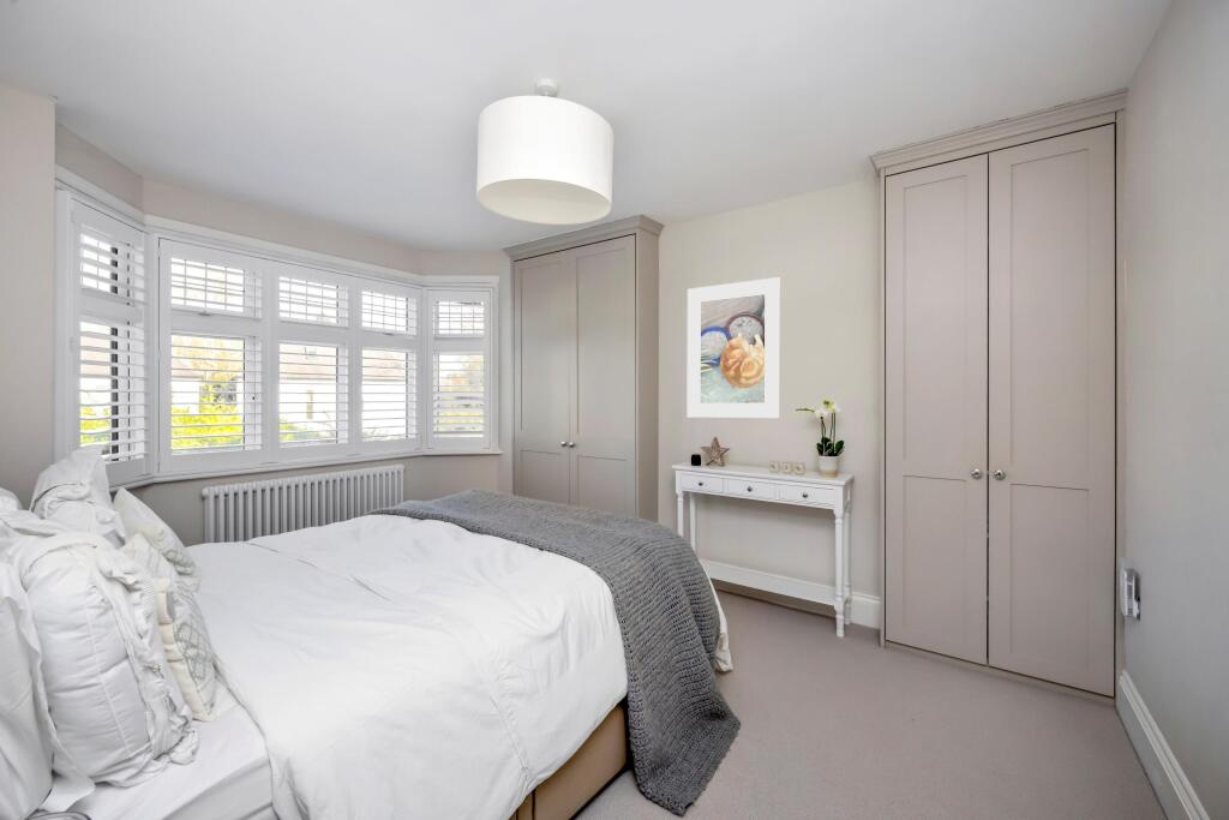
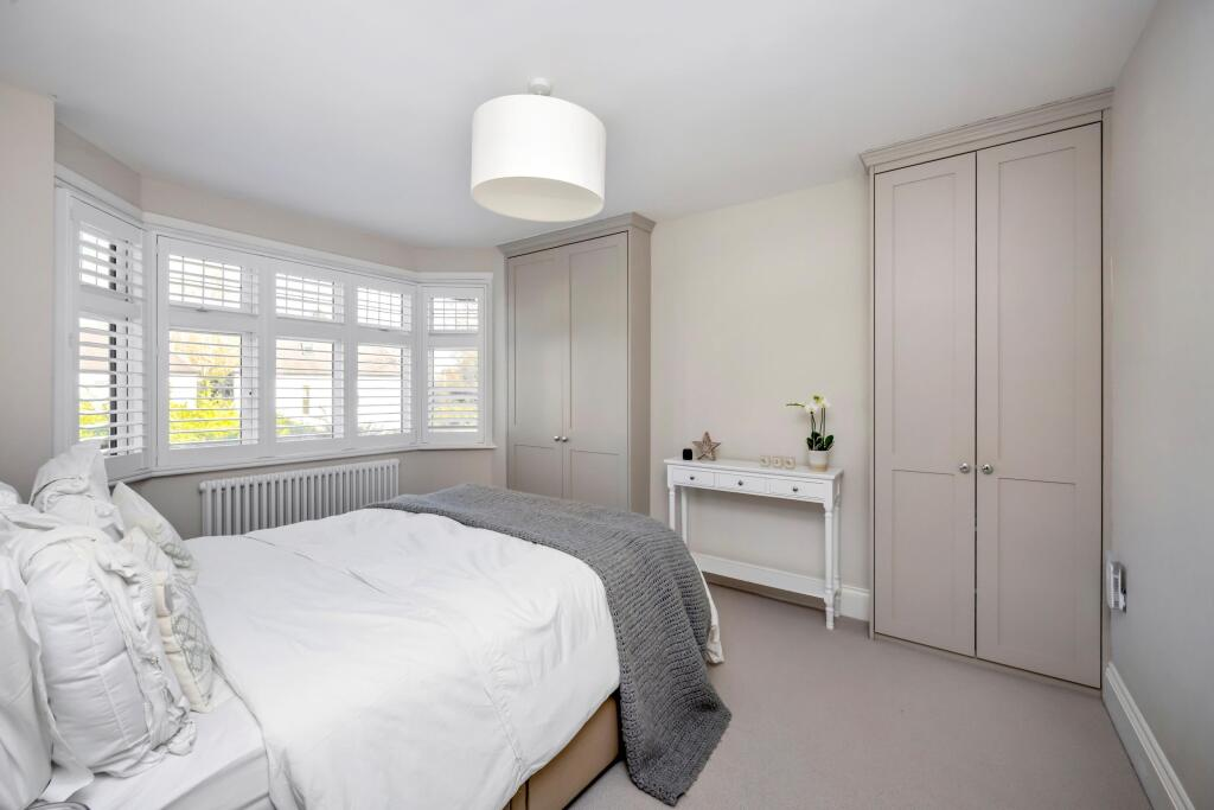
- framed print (731, 351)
